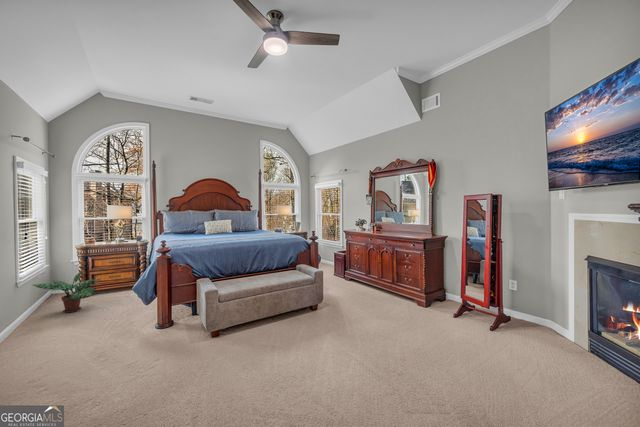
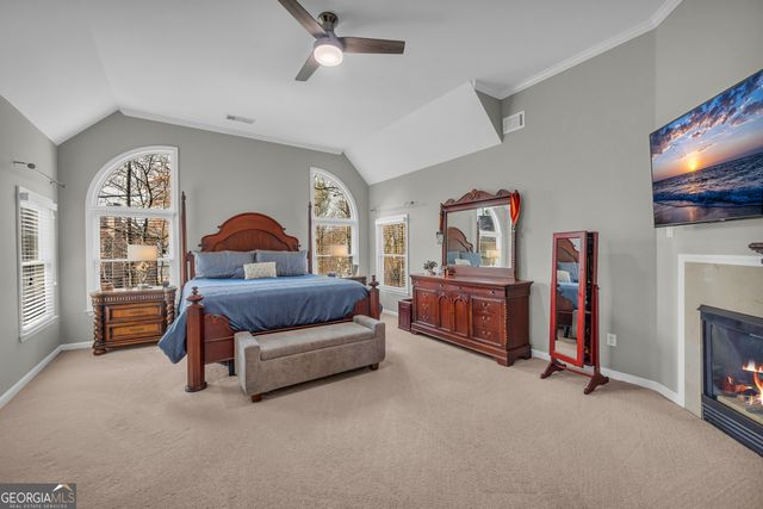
- potted plant (66, 292)
